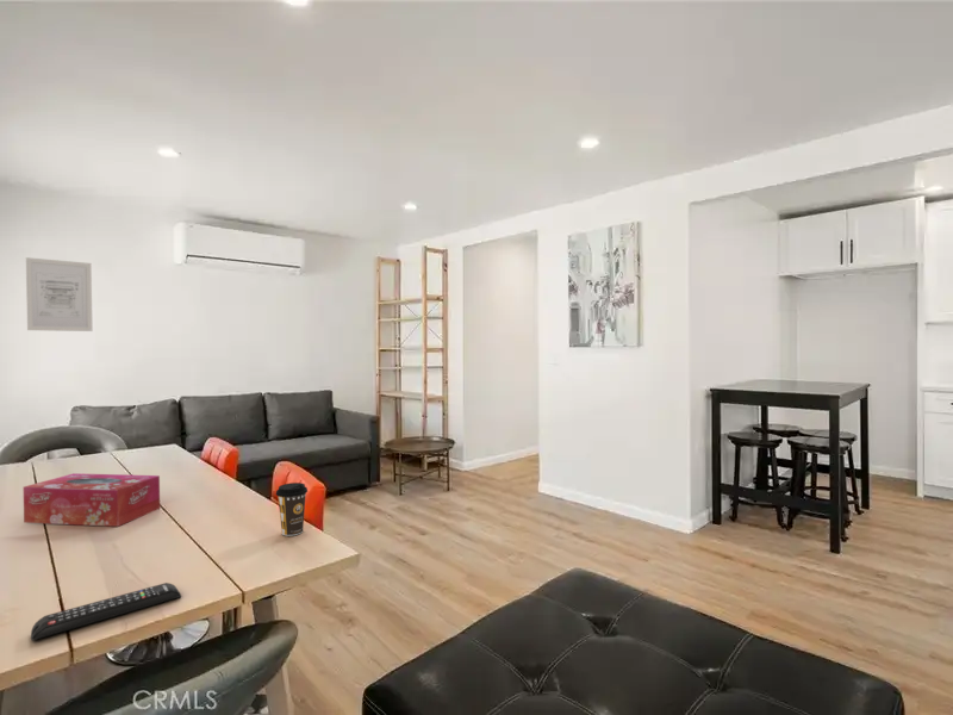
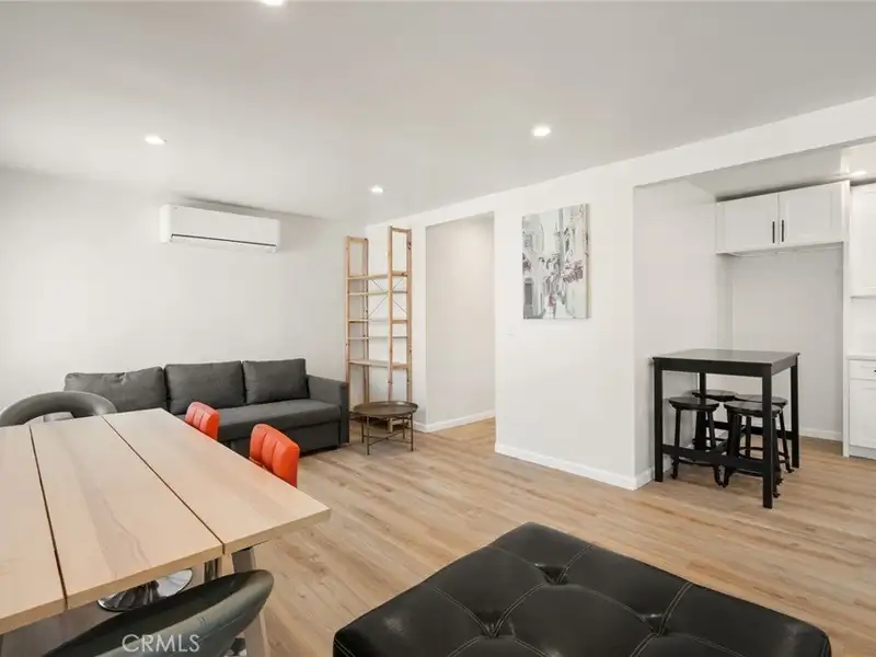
- coffee cup (292, 509)
- wall art (60, 296)
- remote control (111, 608)
- tissue box (94, 498)
